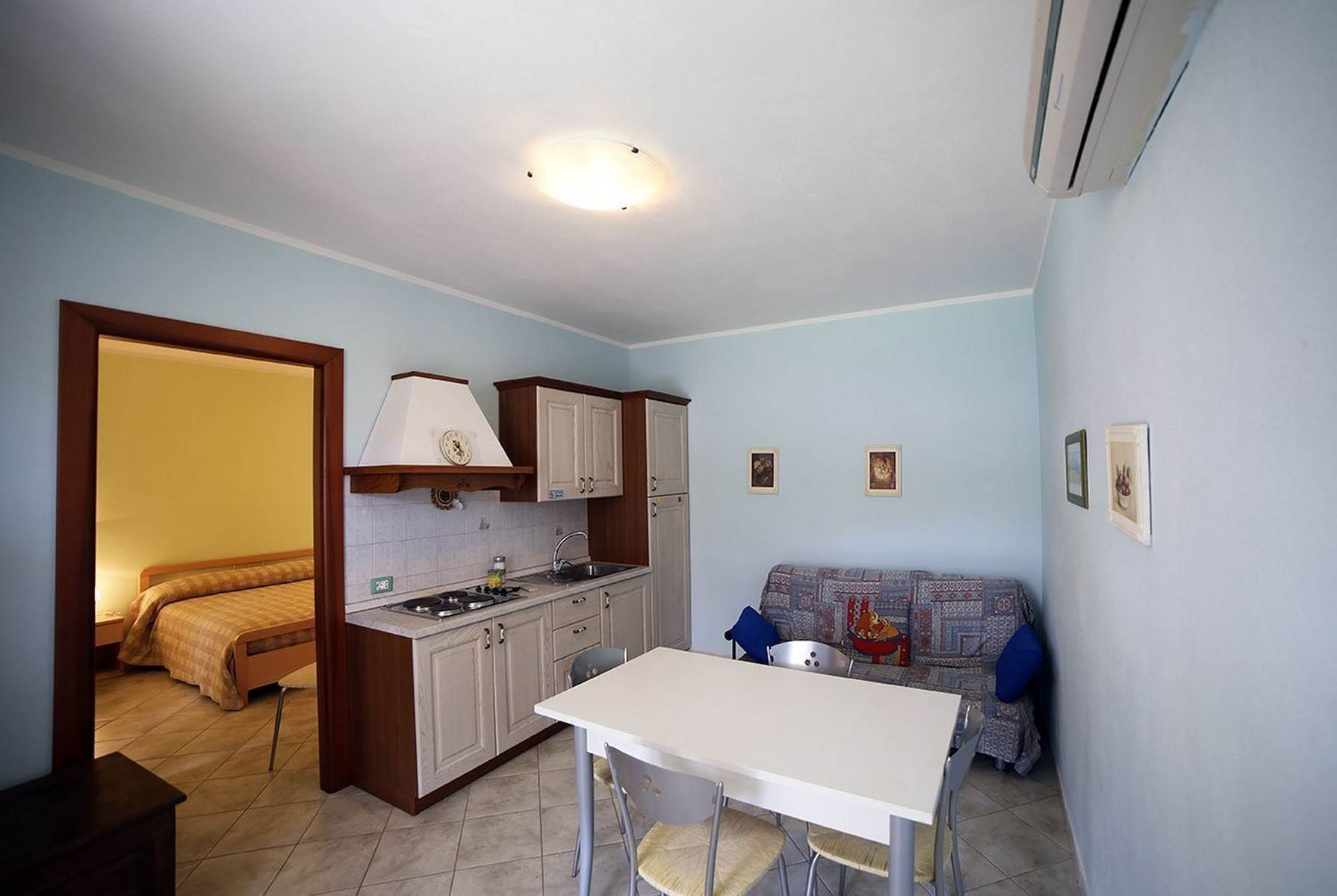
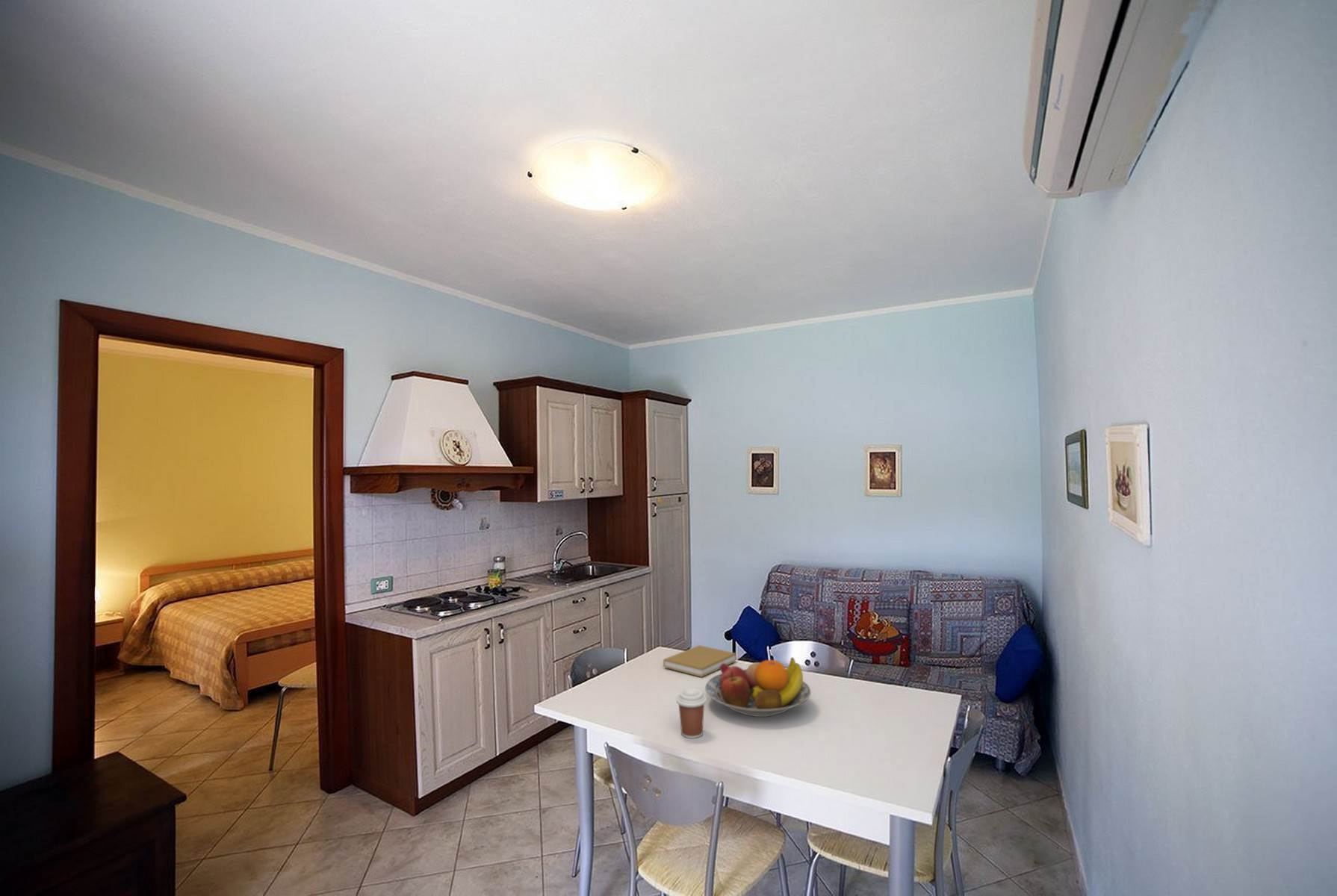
+ book (700, 659)
+ coffee cup (691, 712)
+ fruit bowl (757, 683)
